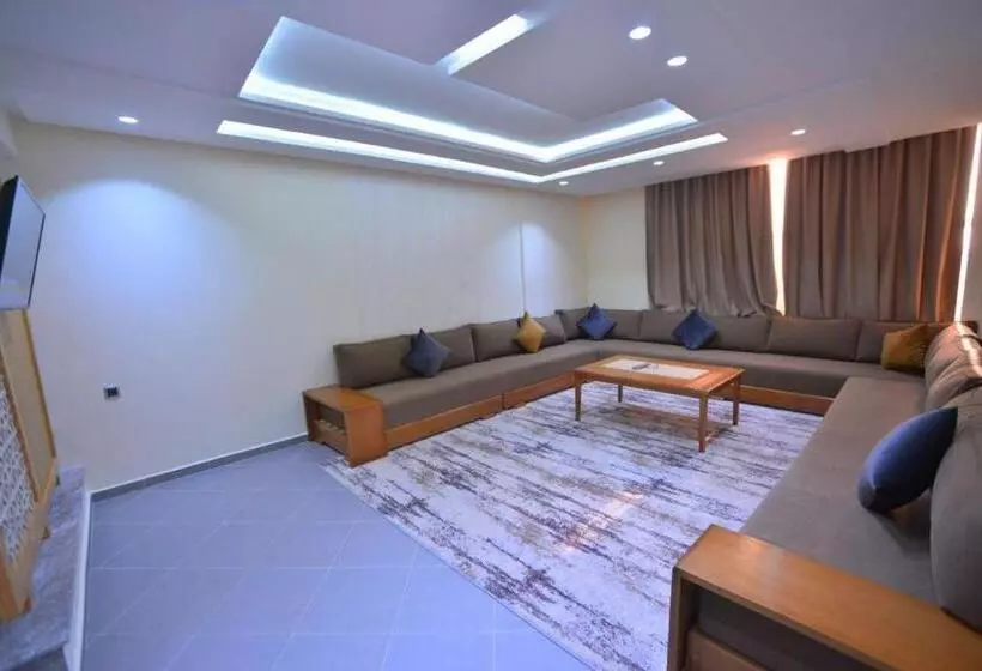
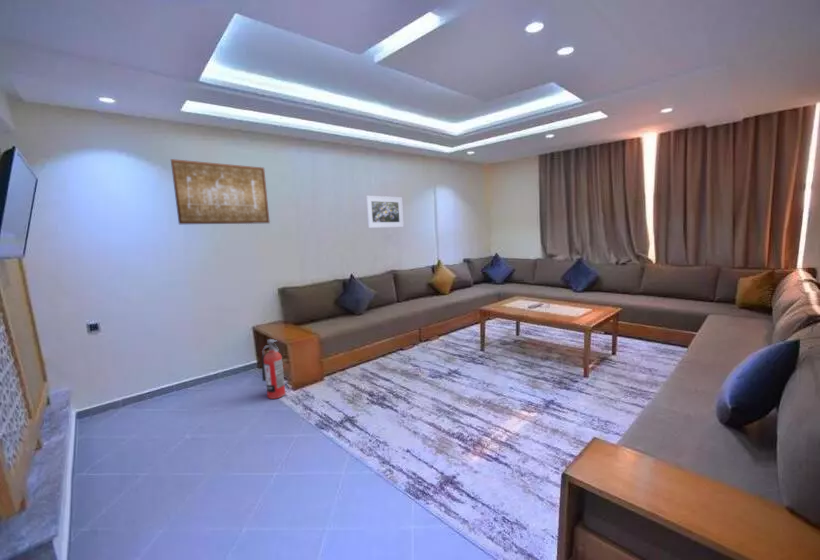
+ wall art (224, 194)
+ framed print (385, 212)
+ fire extinguisher (273, 367)
